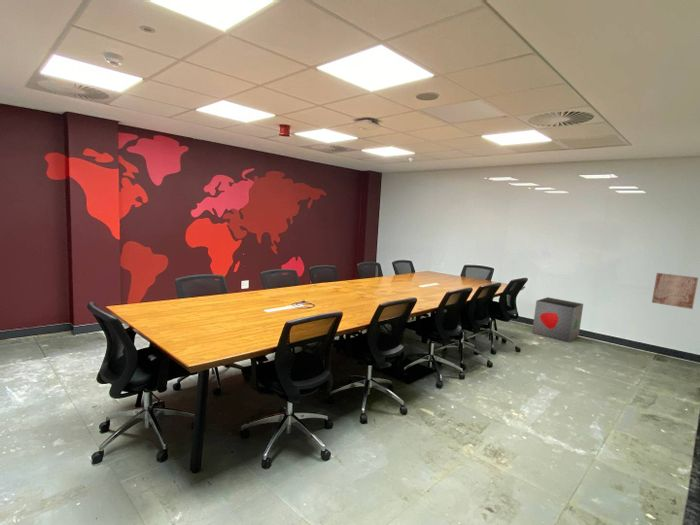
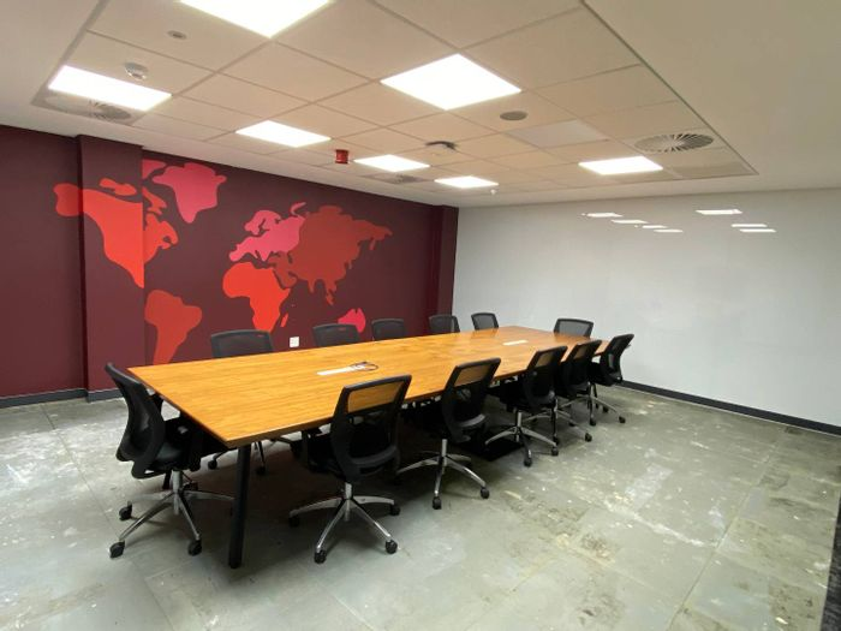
- wall art (674, 290)
- storage bin (557, 318)
